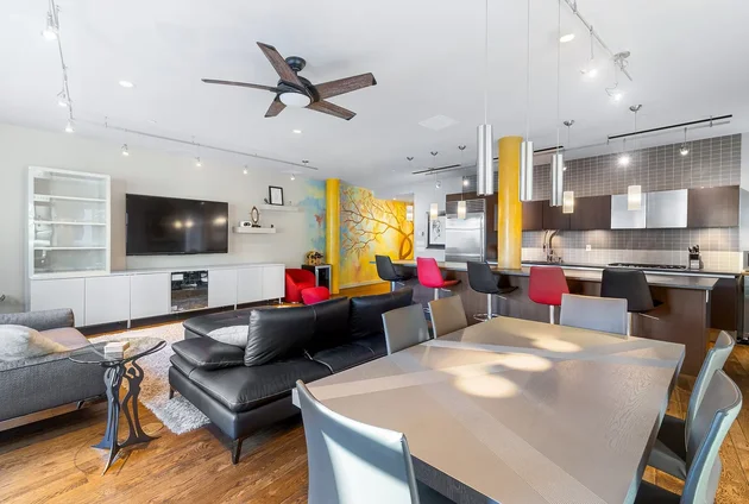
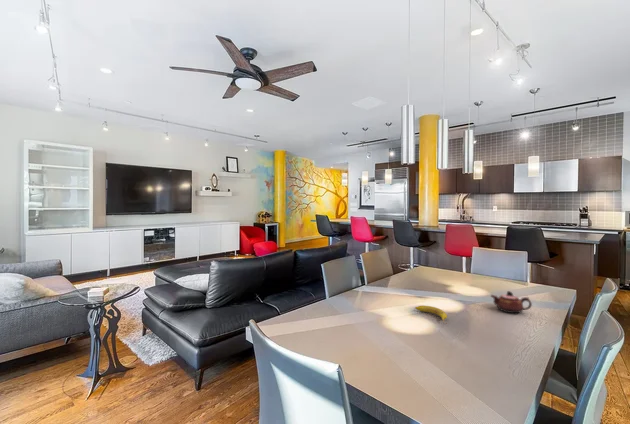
+ fruit (433, 312)
+ teapot (510, 300)
